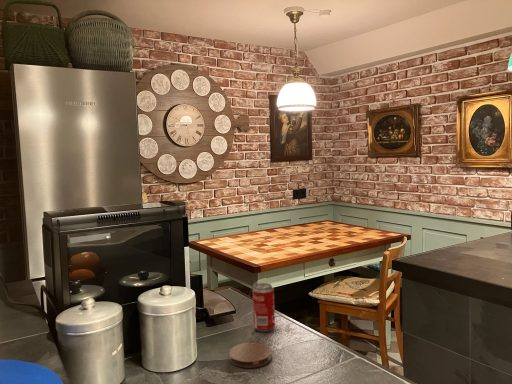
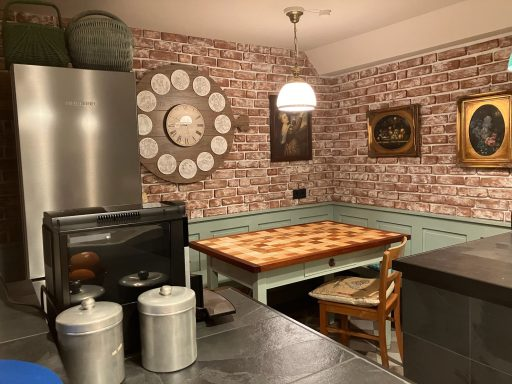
- coaster (250, 354)
- beverage can (263, 306)
